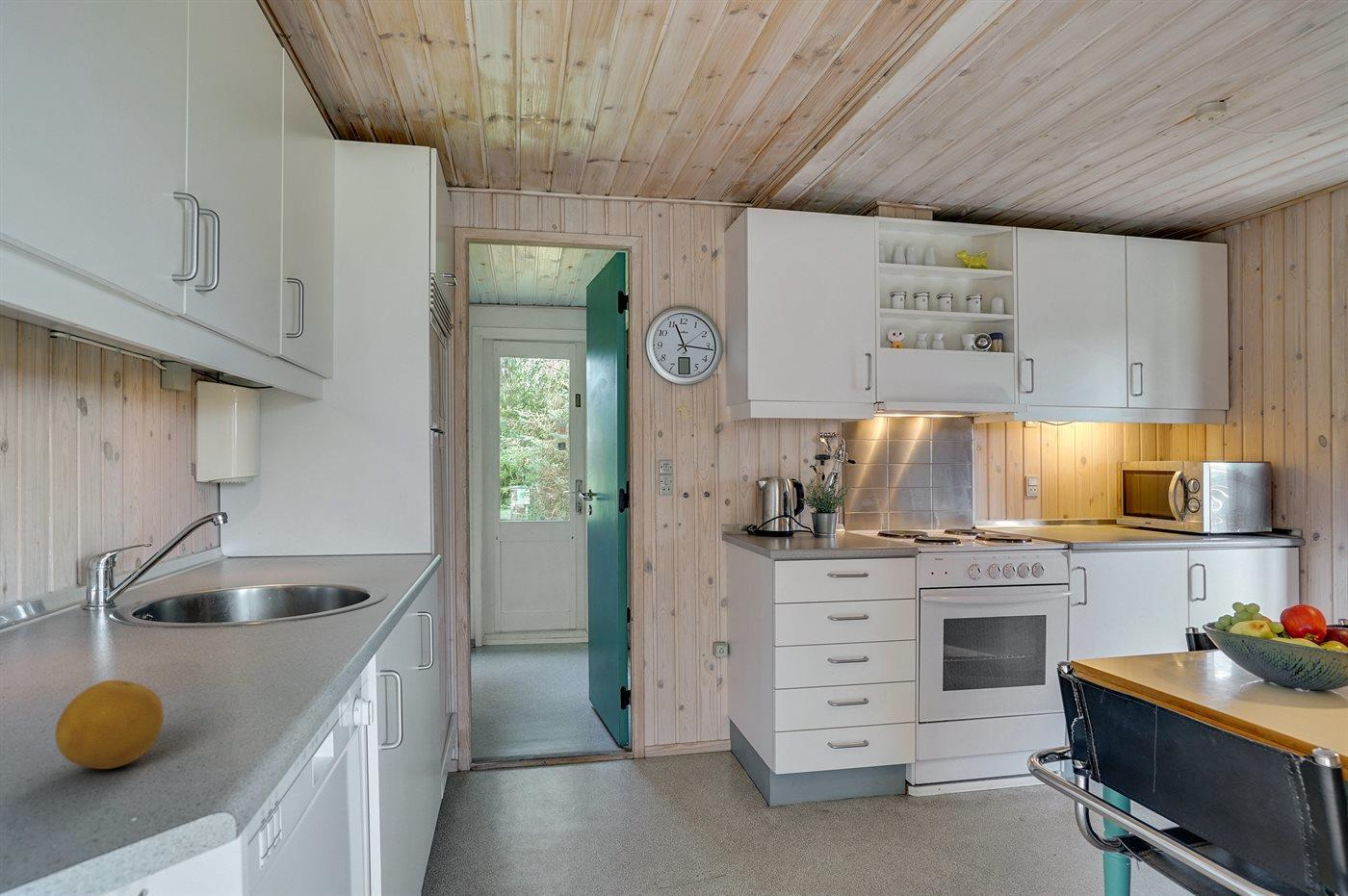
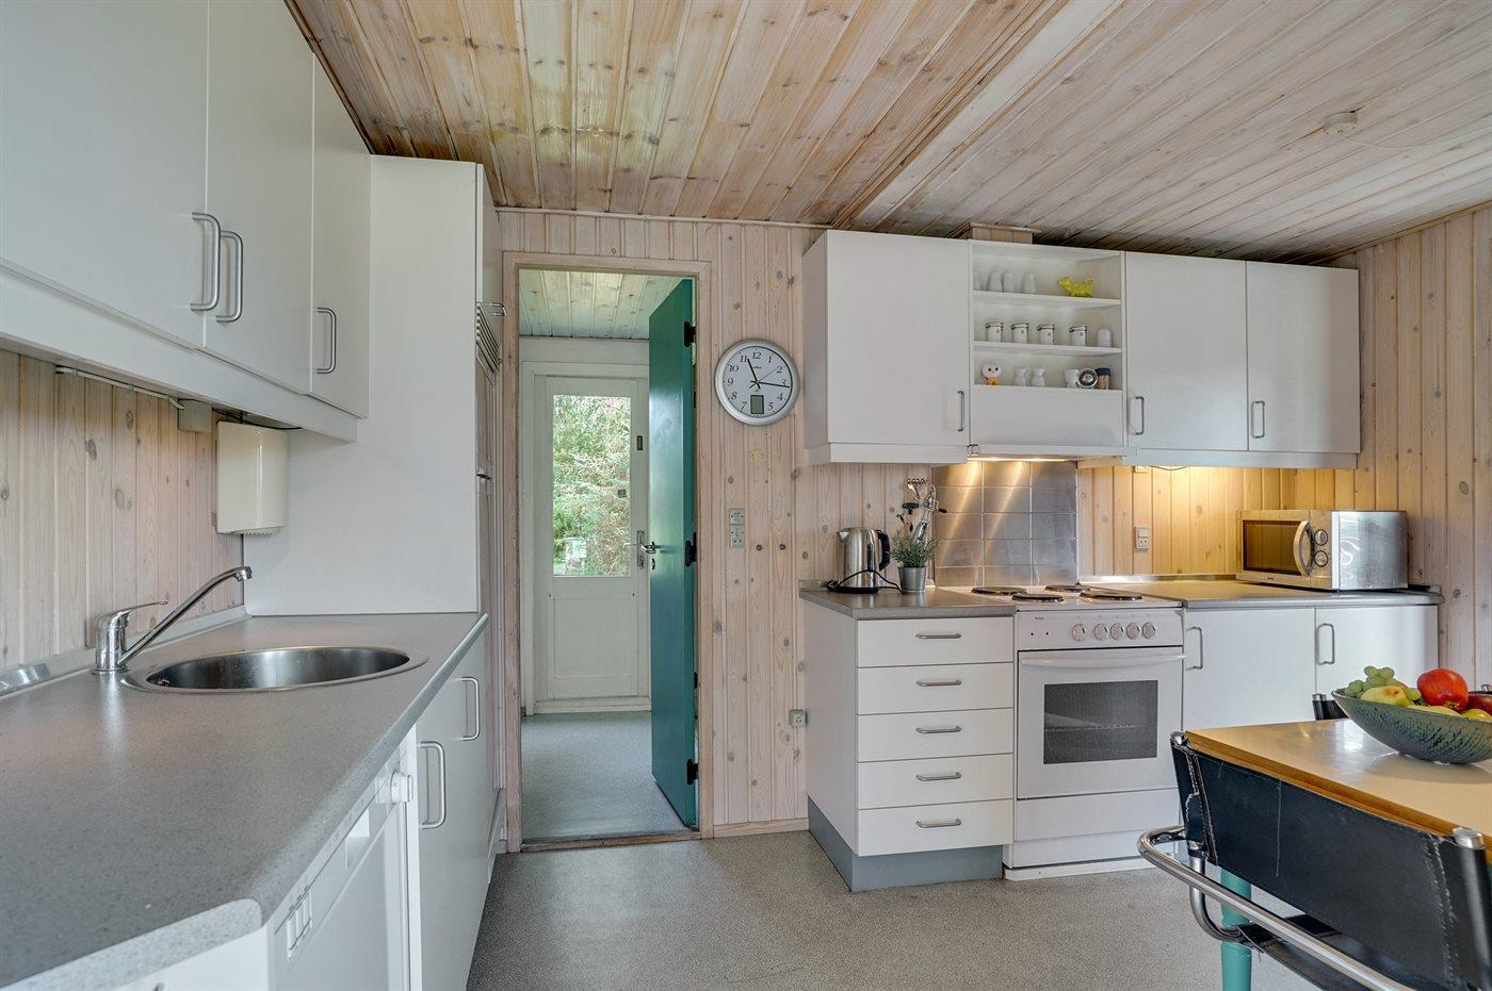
- fruit (111, 723)
